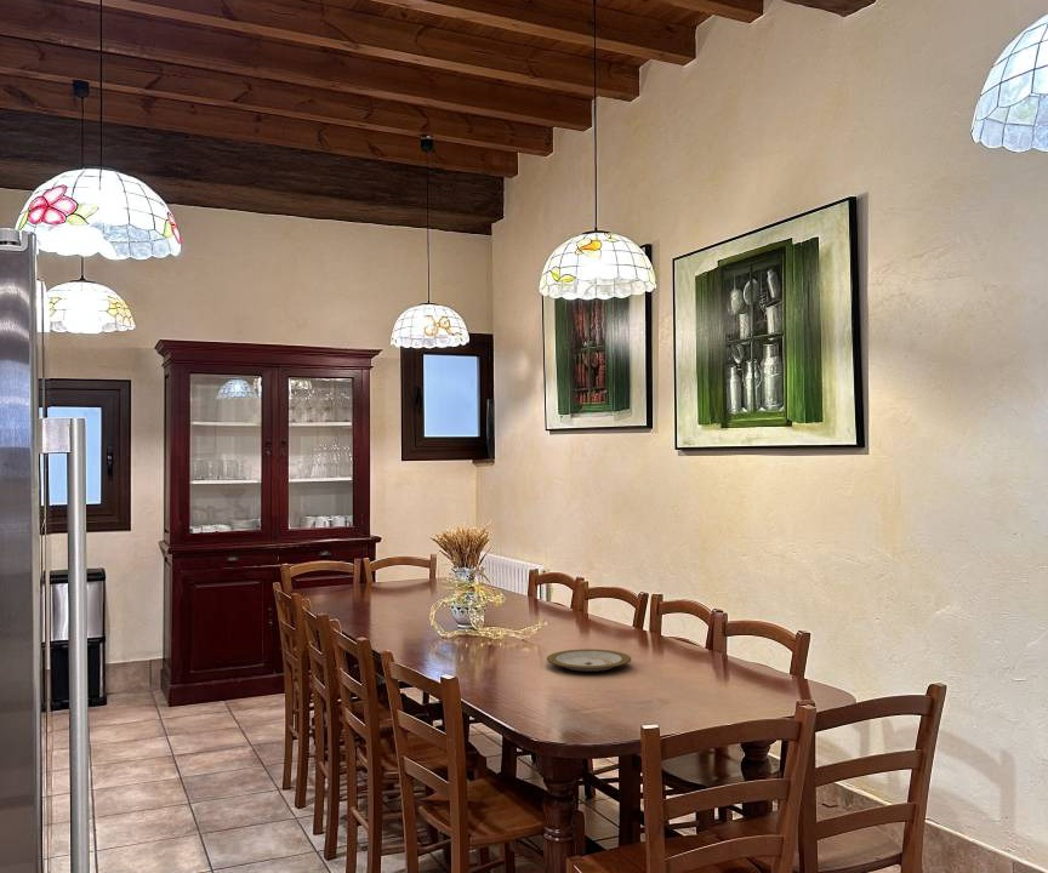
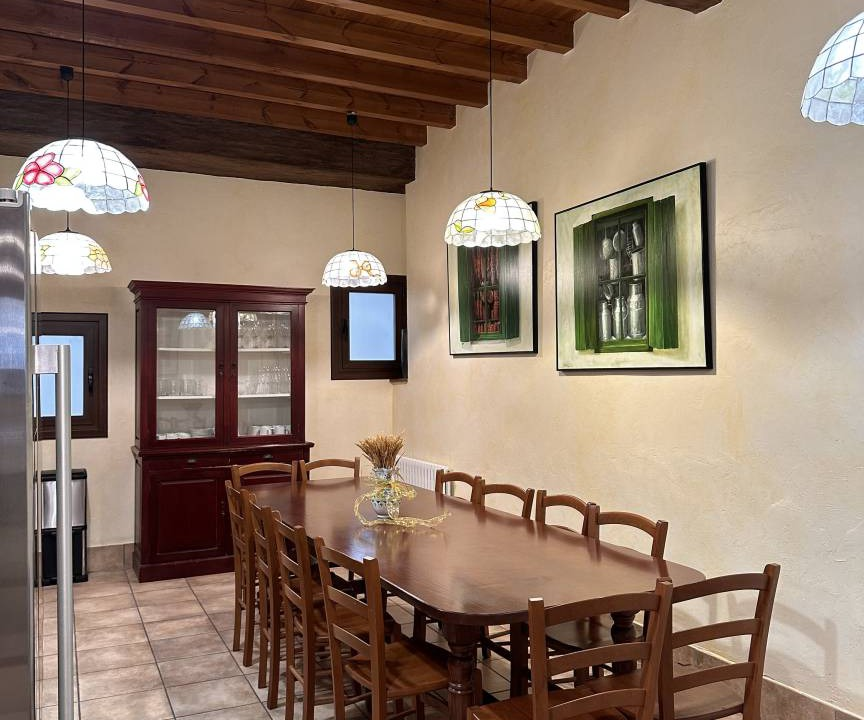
- plate (588, 661)
